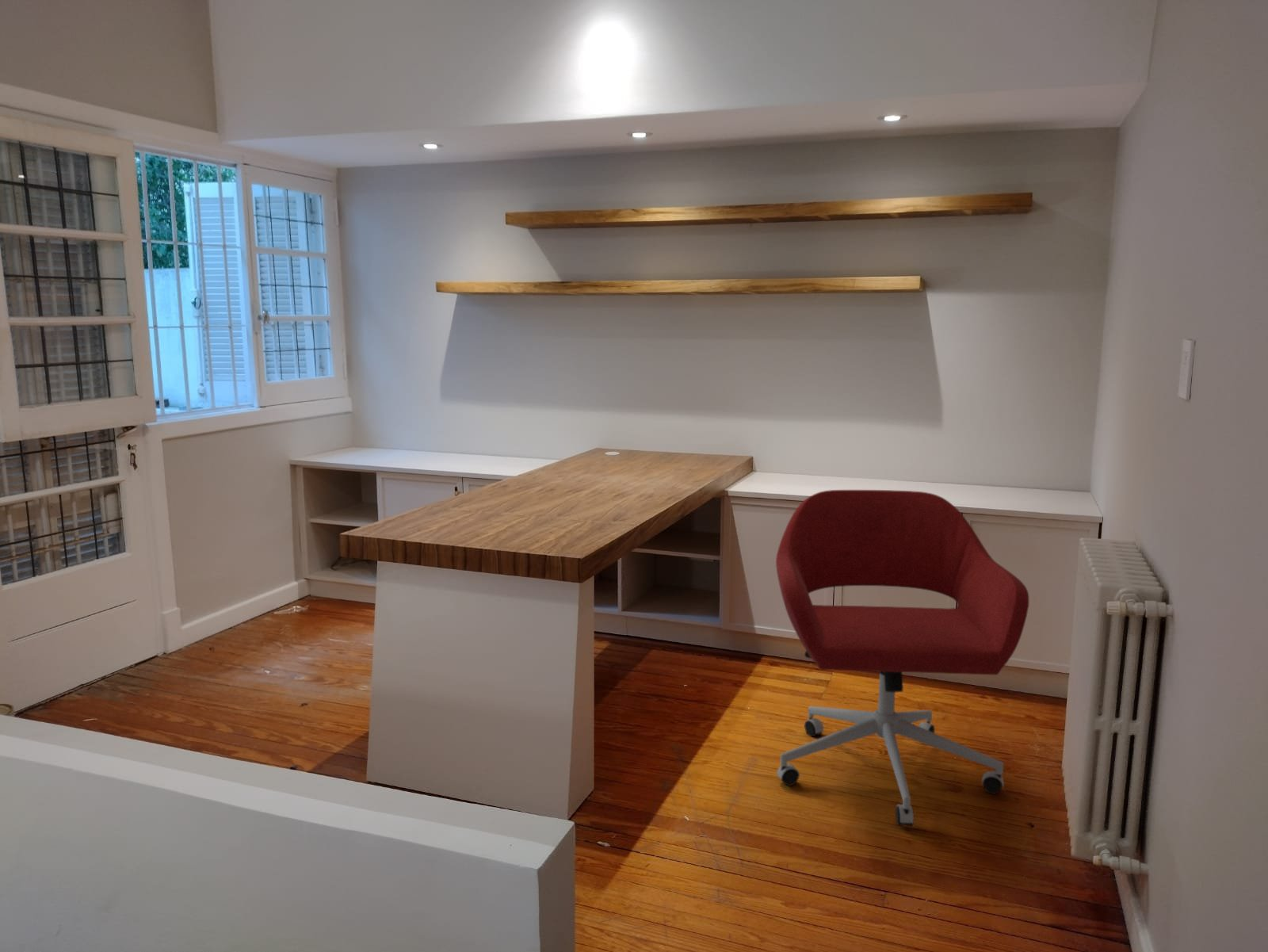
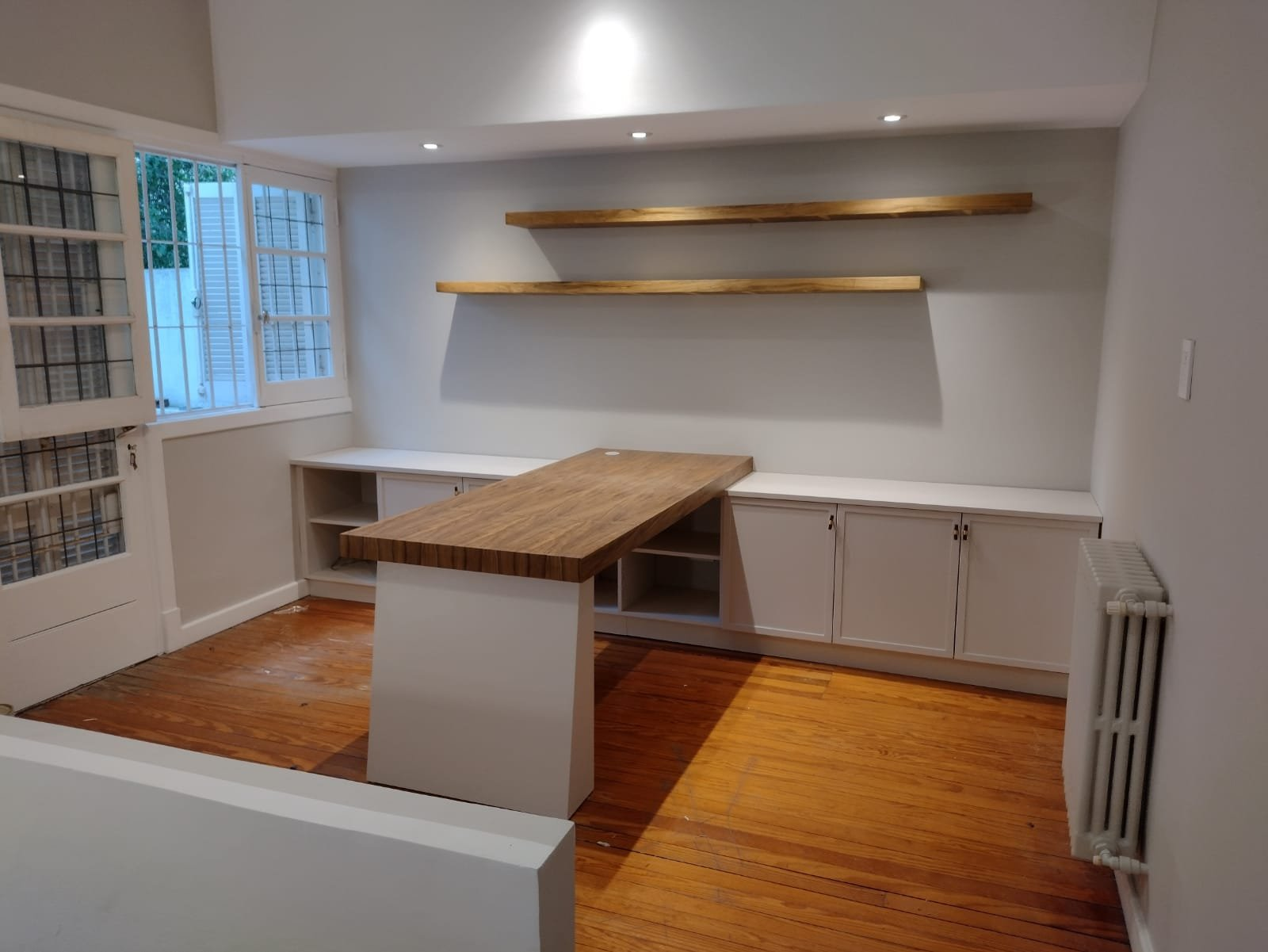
- office chair (888, 644)
